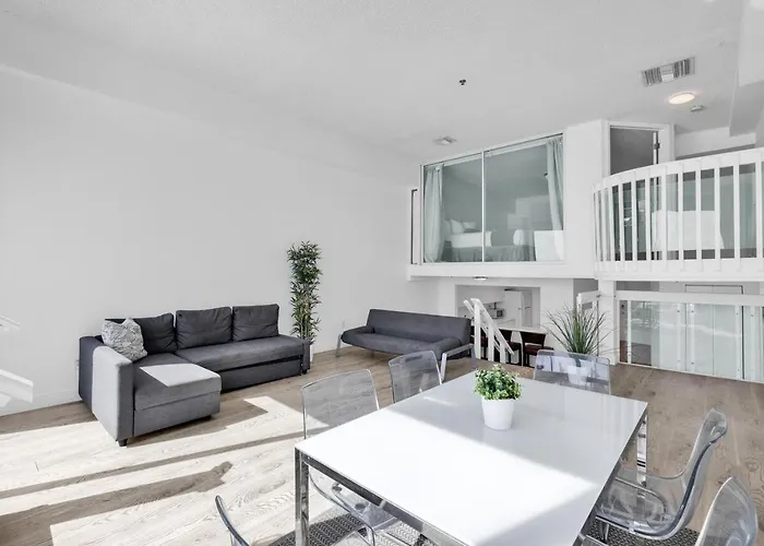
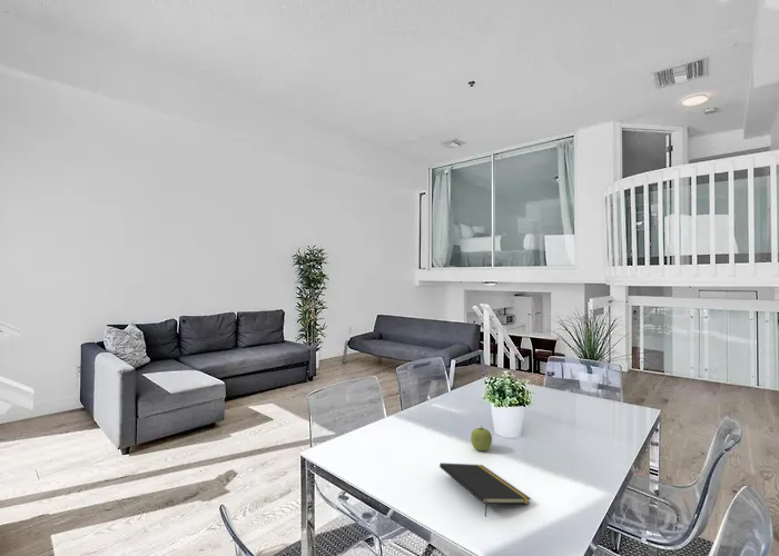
+ notepad (482, 481)
+ fruit (481, 438)
